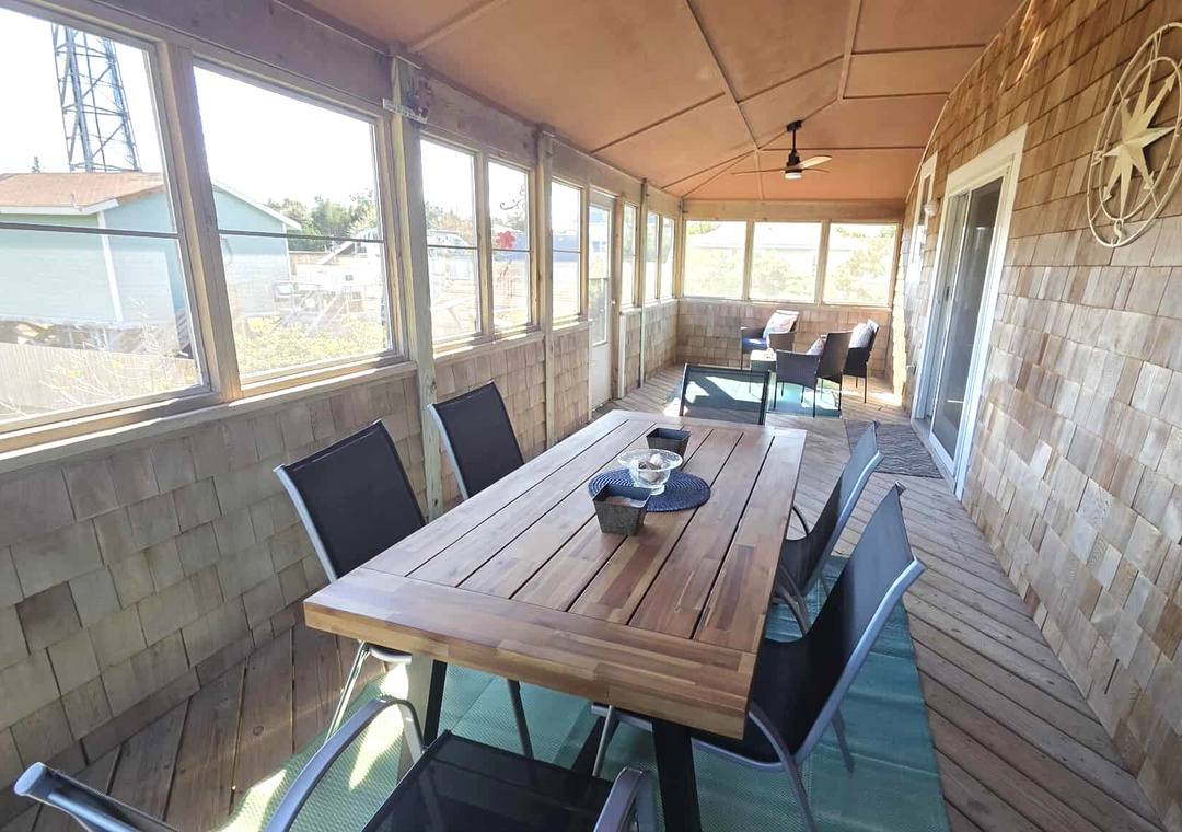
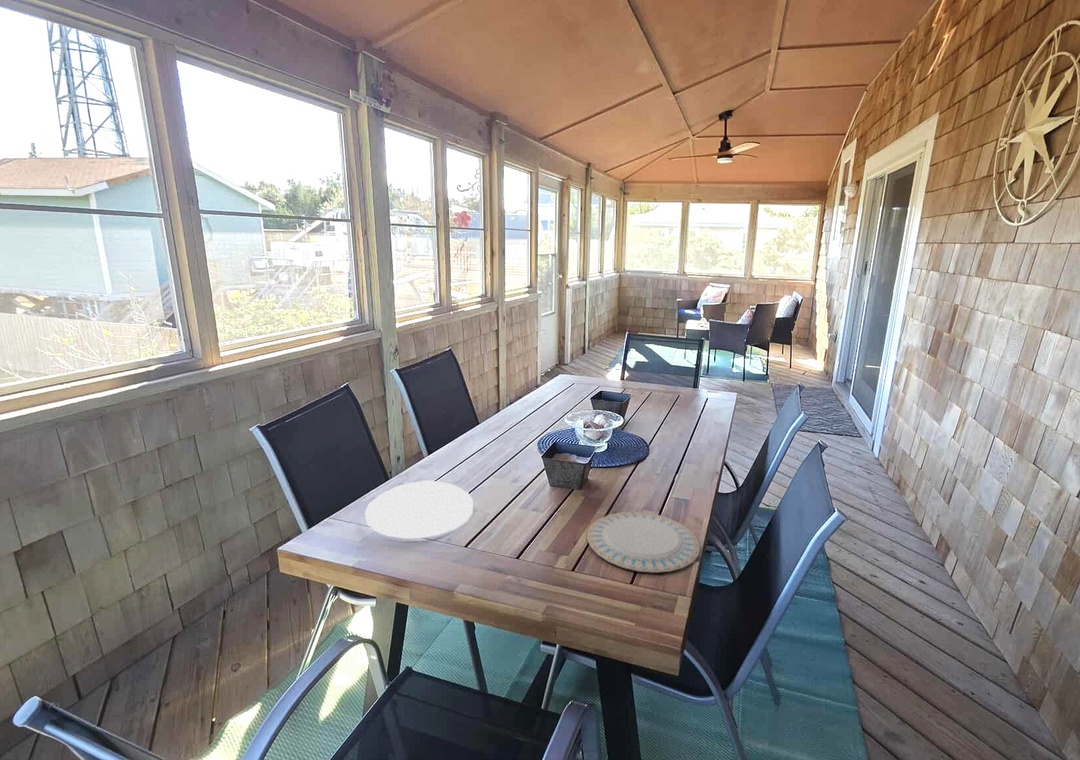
+ plate (419, 501)
+ chinaware (642, 537)
